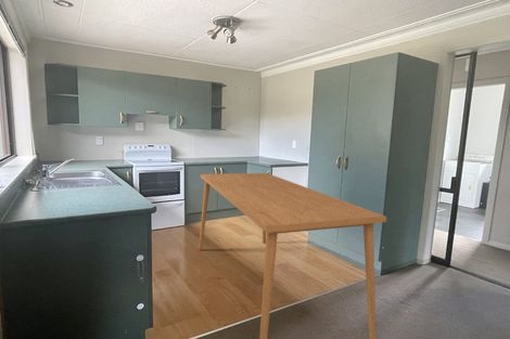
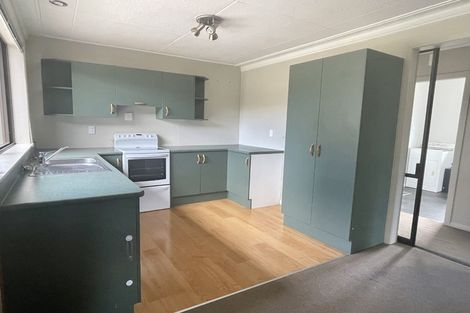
- dining table (265, 237)
